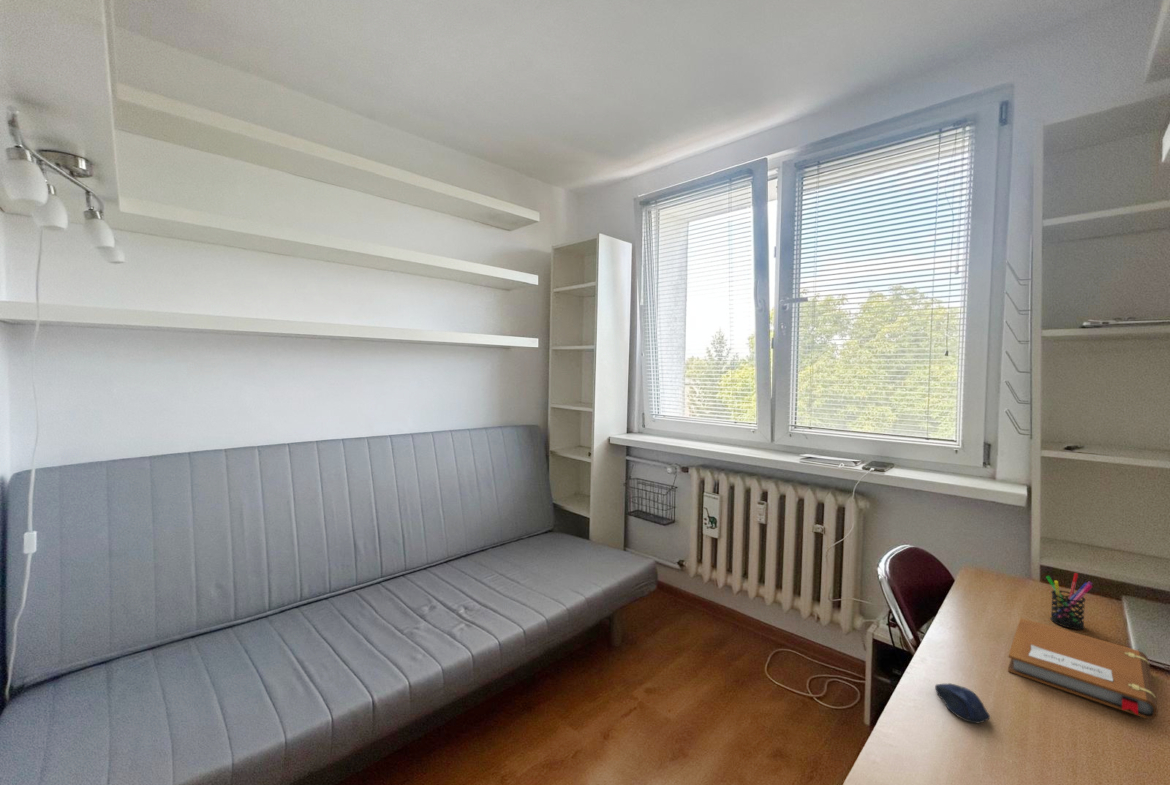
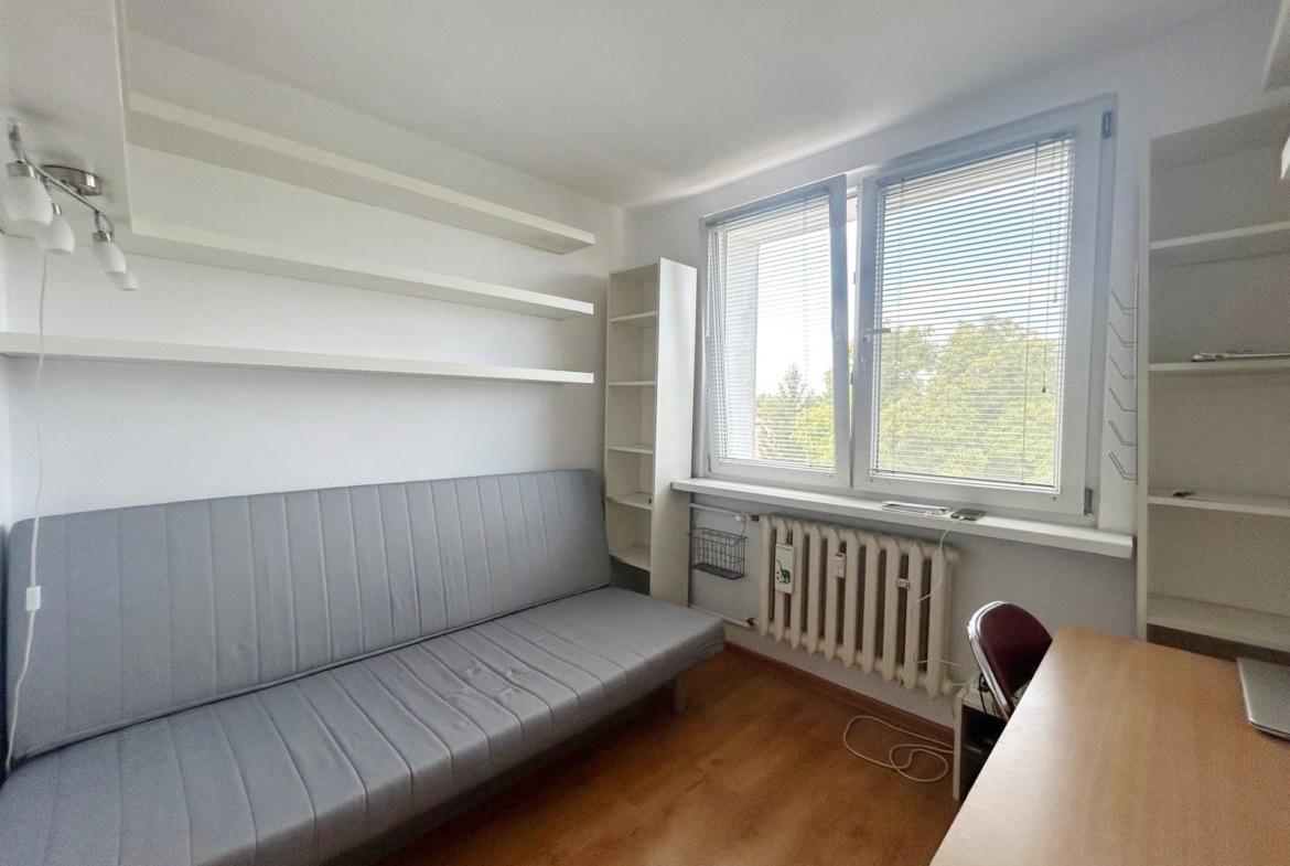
- computer mouse (962, 696)
- pen holder (1065, 597)
- notebook (1078, 663)
